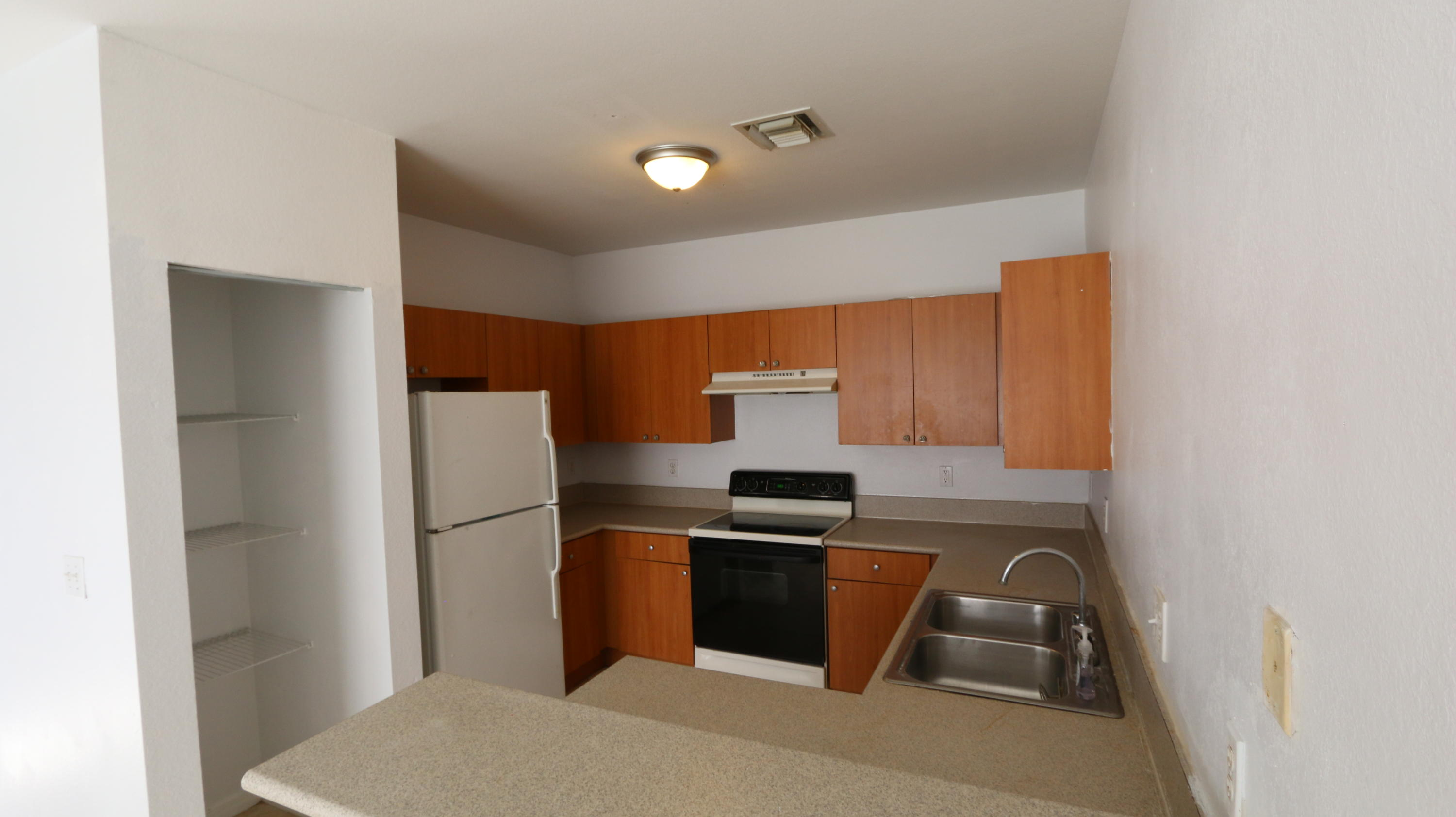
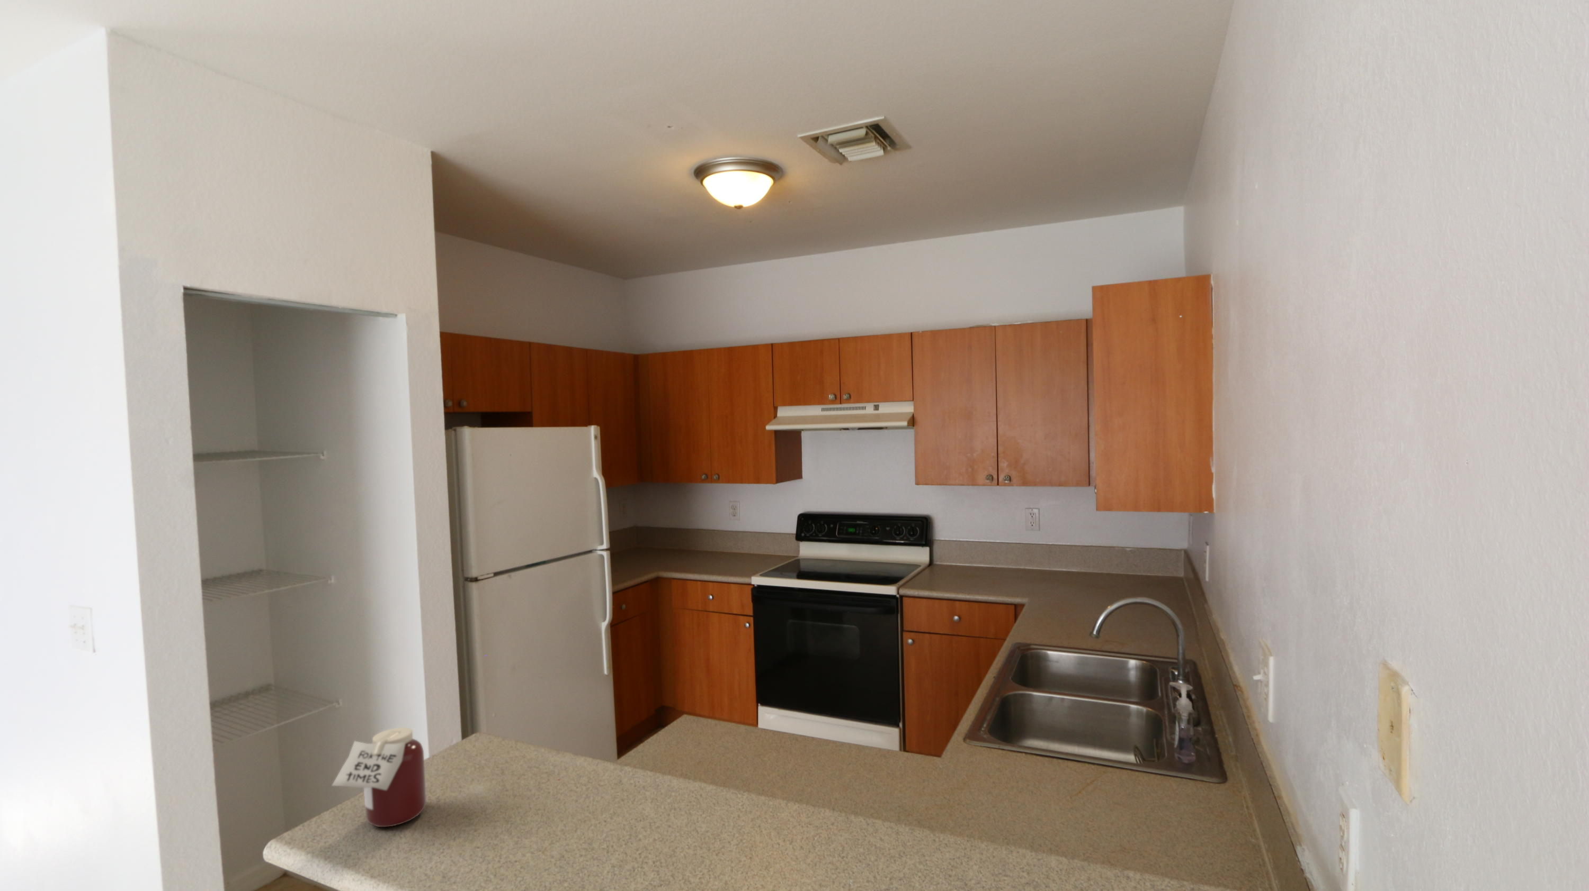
+ jar (386, 780)
